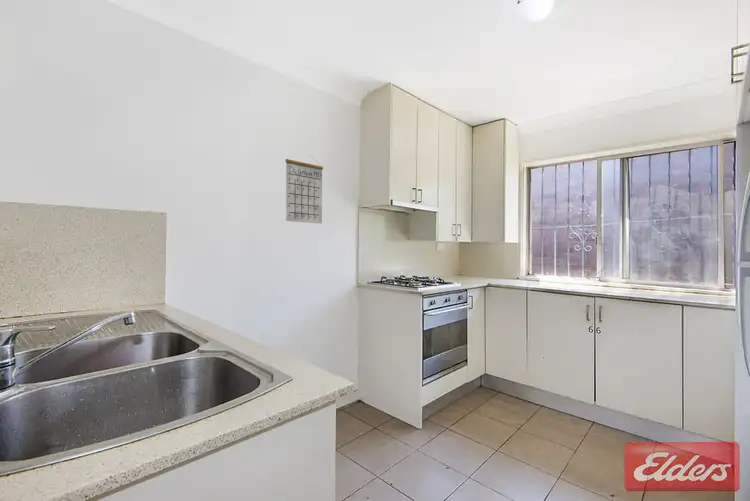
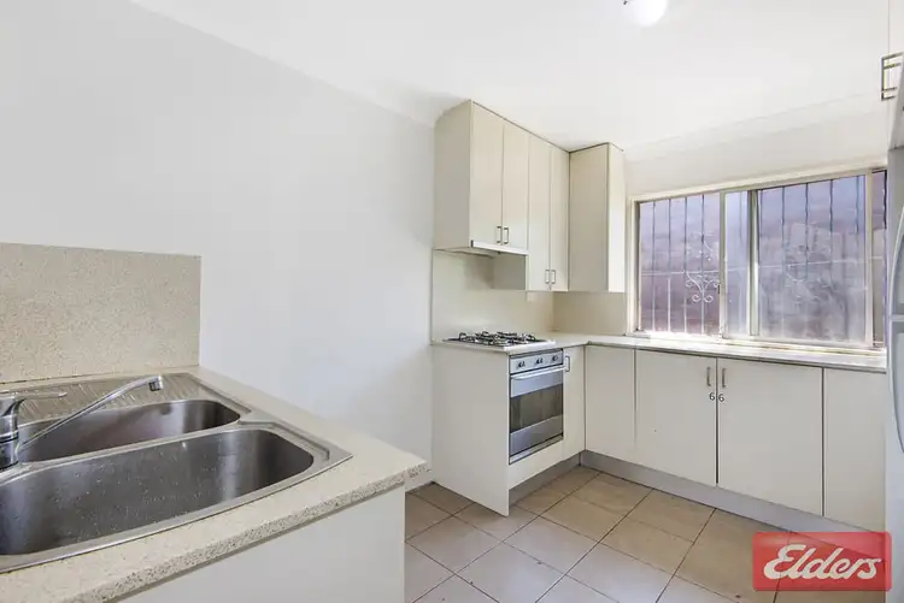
- calendar (304, 185)
